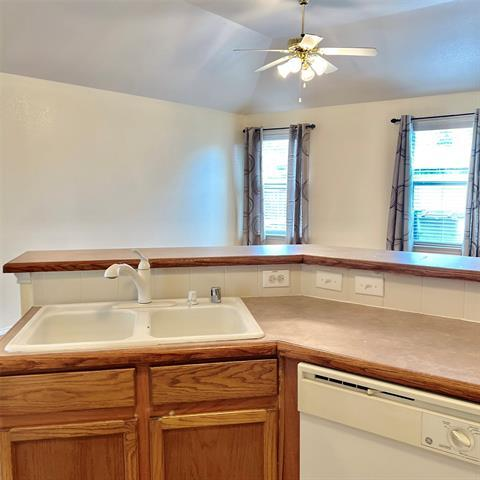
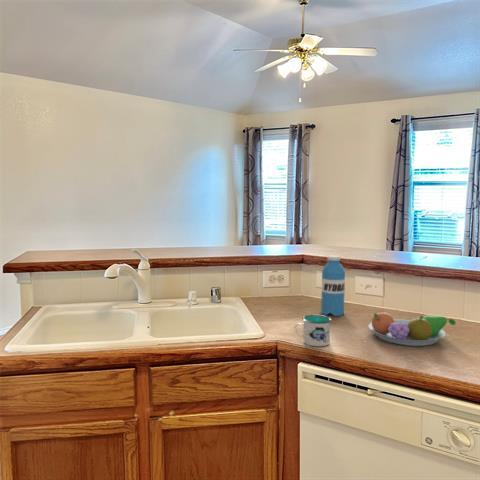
+ mug (312, 330)
+ fruit bowl (409, 322)
+ water bottle (333, 284)
